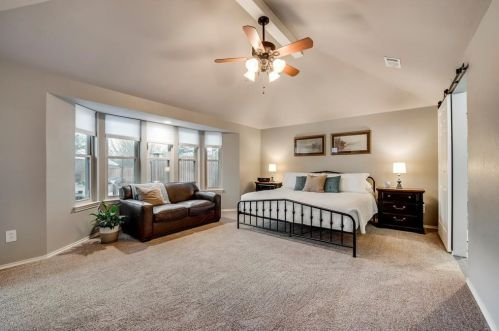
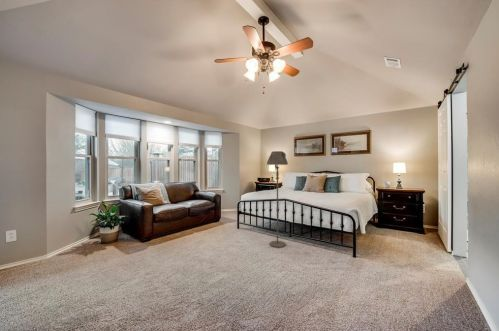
+ floor lamp (277, 197)
